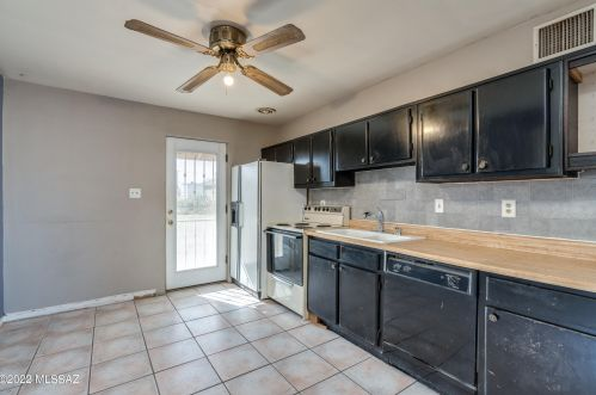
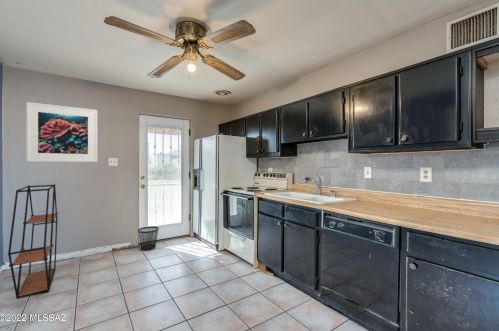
+ shelving unit (33, 231)
+ wastebasket (148, 239)
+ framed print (64, 134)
